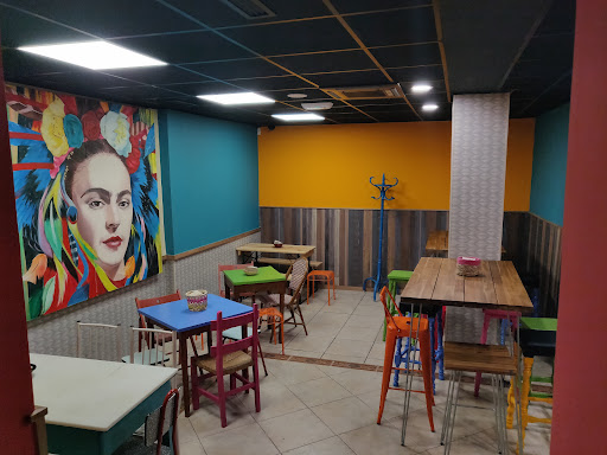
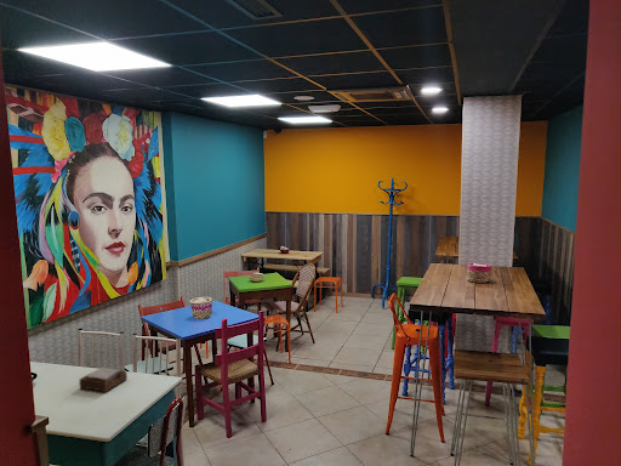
+ napkin holder (103, 377)
